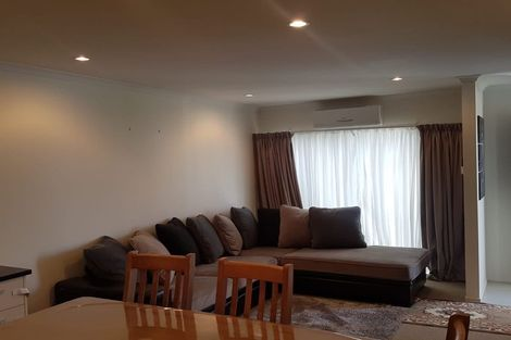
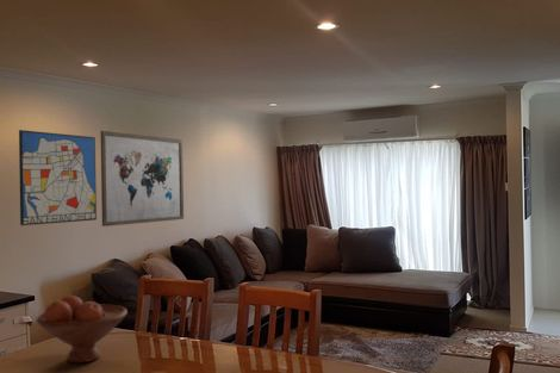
+ wall art (145, 179)
+ wall art (60, 178)
+ fruit bowl (83, 327)
